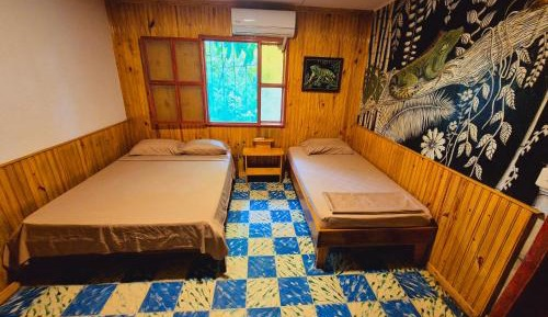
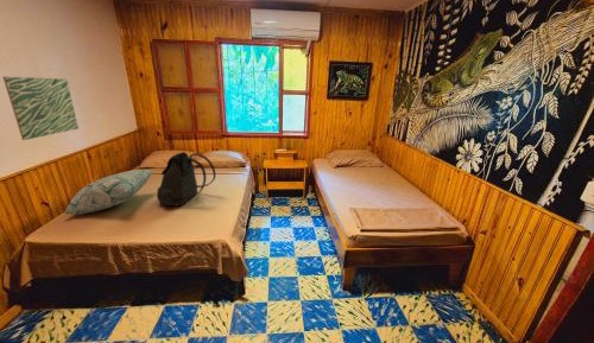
+ backpack (185, 176)
+ decorative pillow (115, 190)
+ wall art (46, 106)
